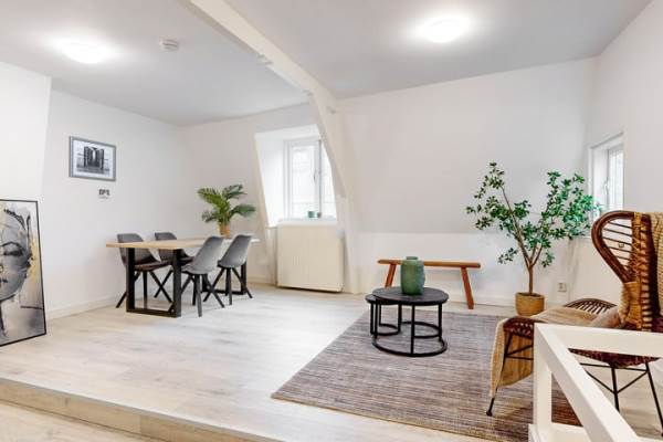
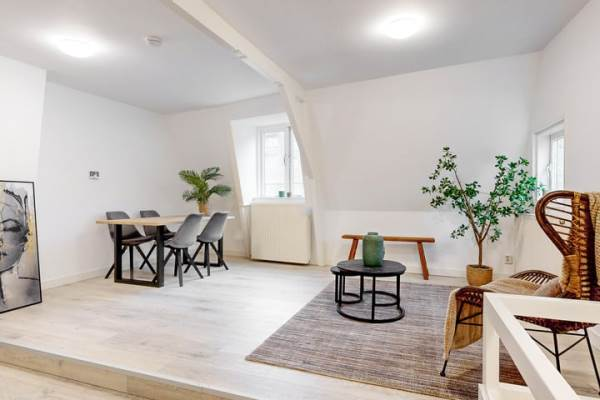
- wall art (94, 160)
